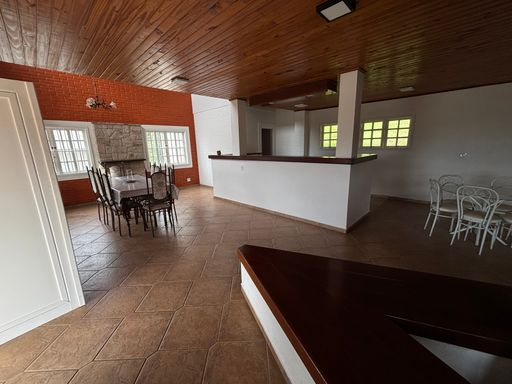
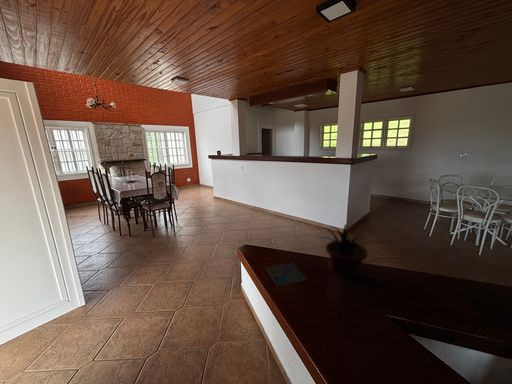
+ drink coaster (285, 273)
+ potted plant (341, 251)
